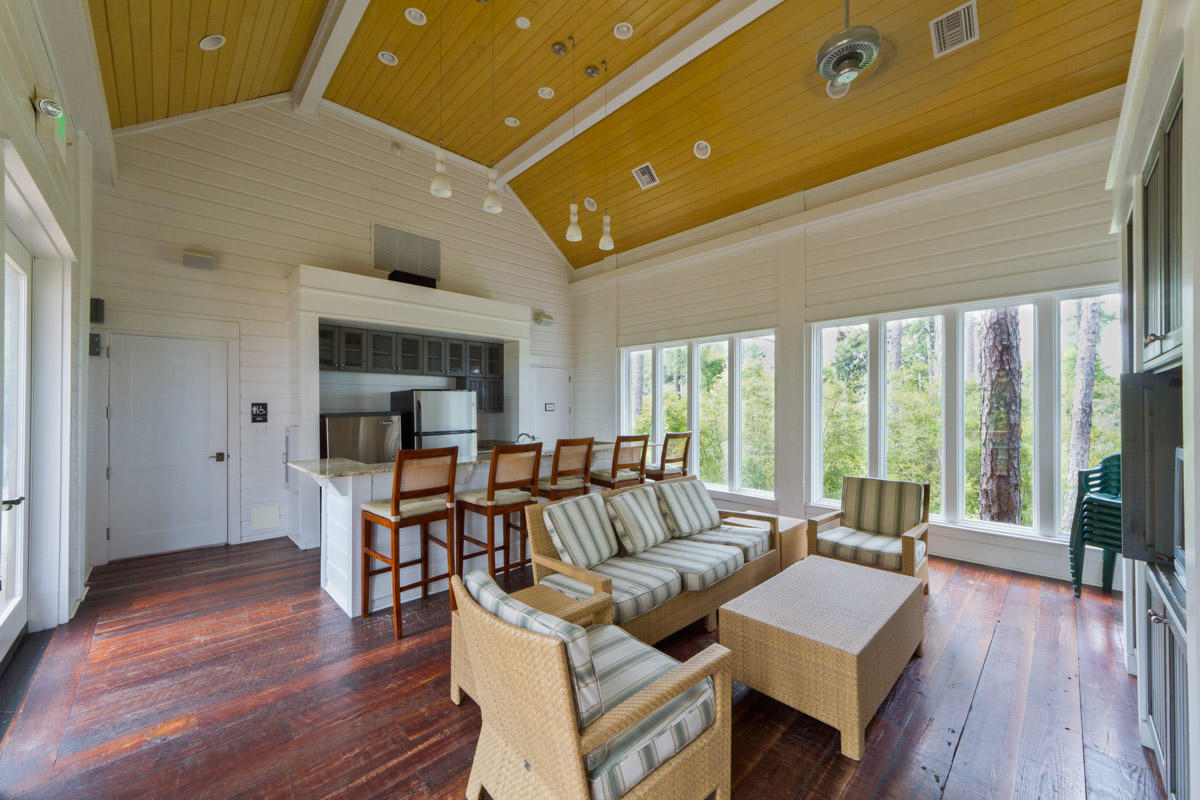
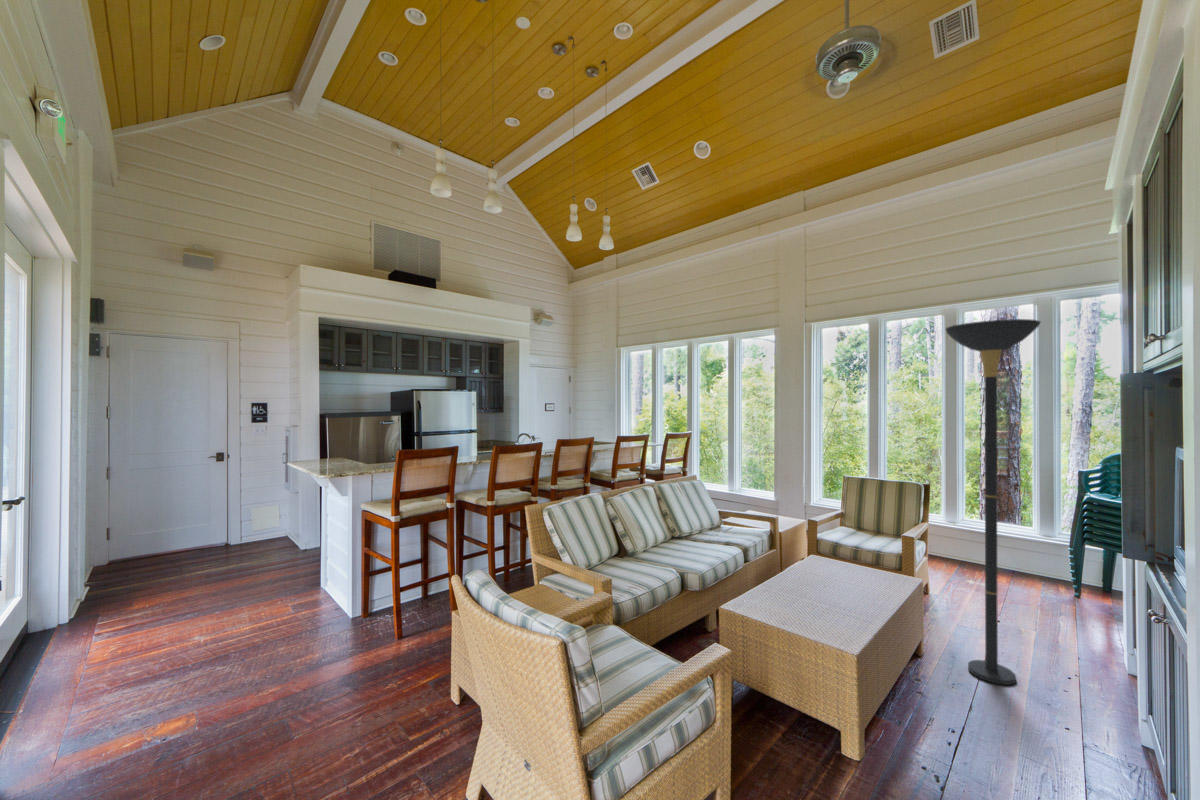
+ floor lamp (991, 499)
